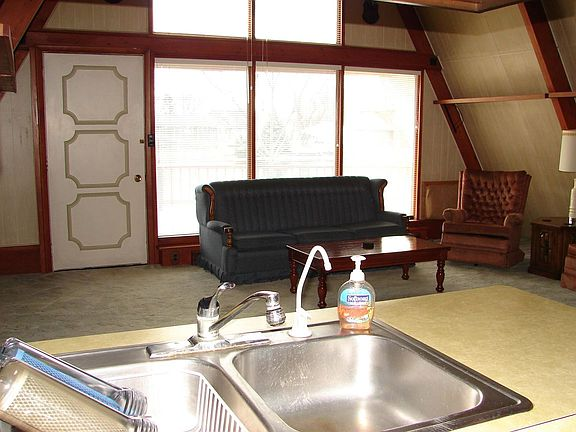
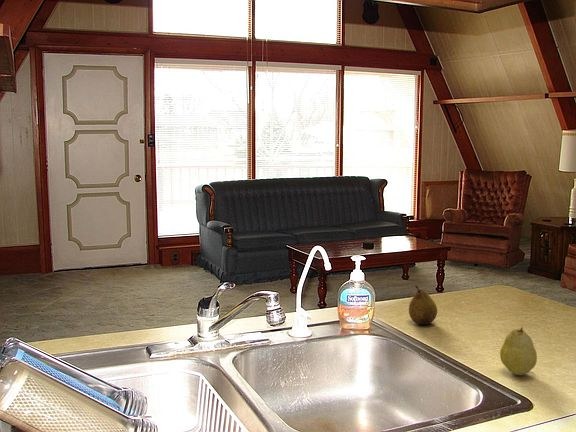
+ fruit (517, 349)
+ fruit (422, 303)
